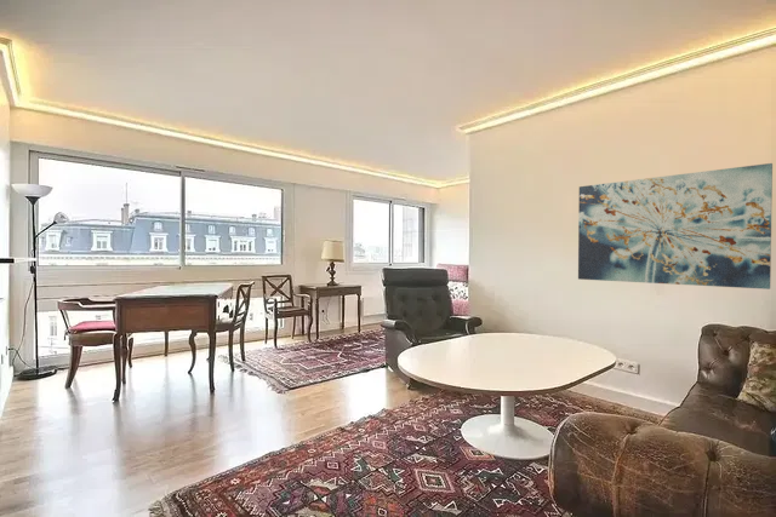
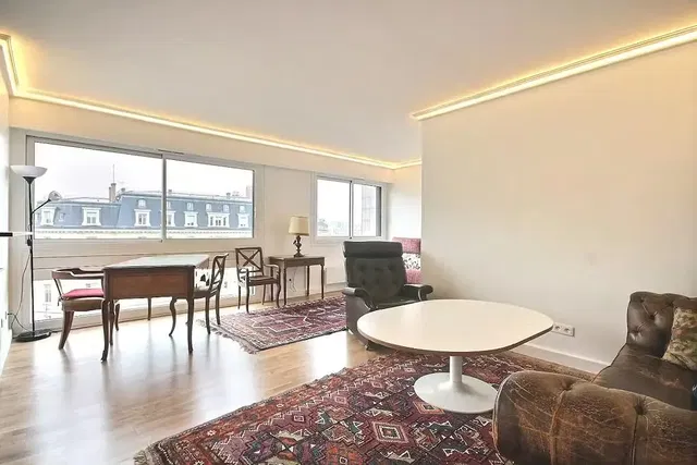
- wall art (660, 230)
